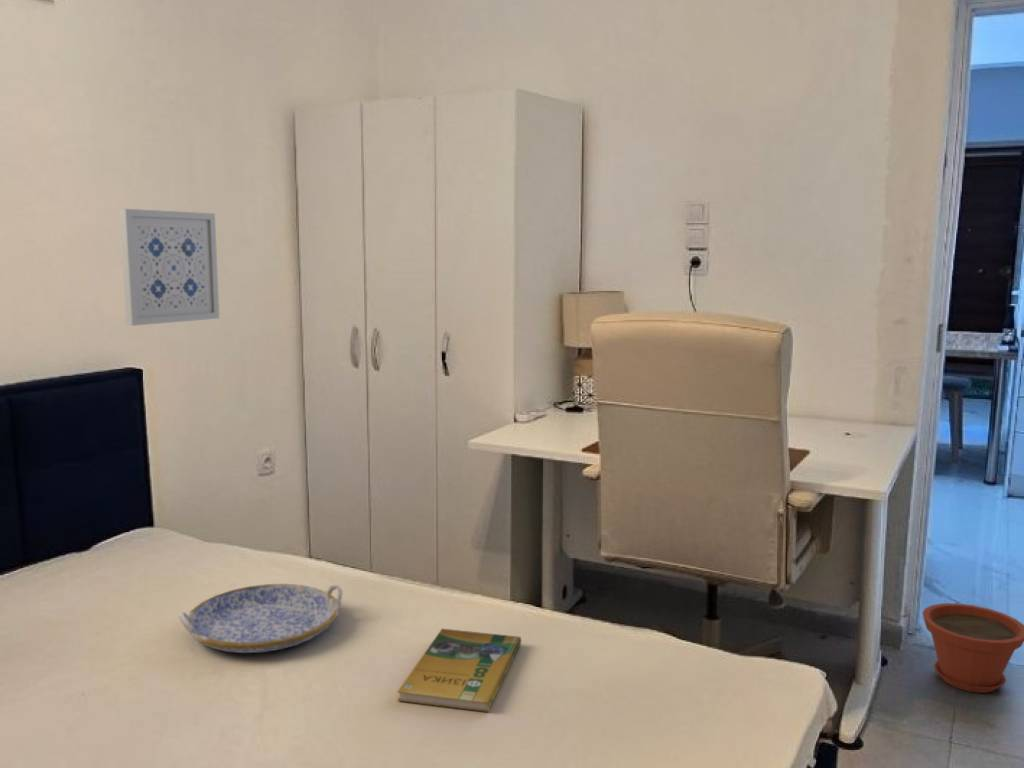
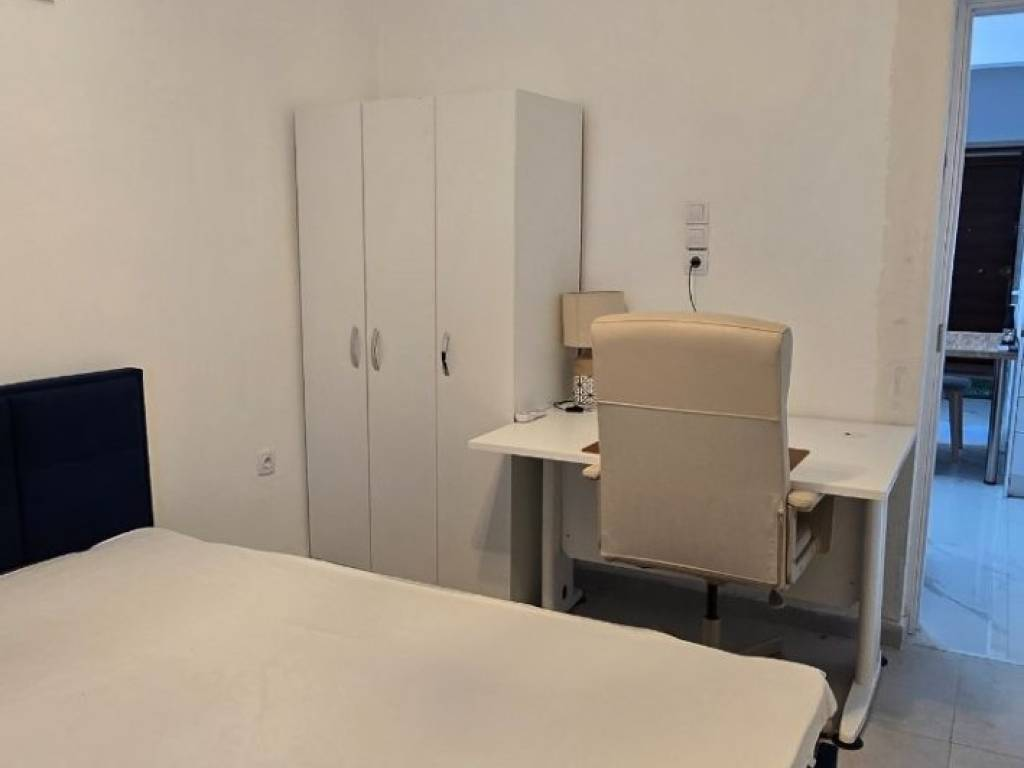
- plant pot (971, 651)
- wall art (172, 267)
- serving tray (264, 614)
- booklet (463, 666)
